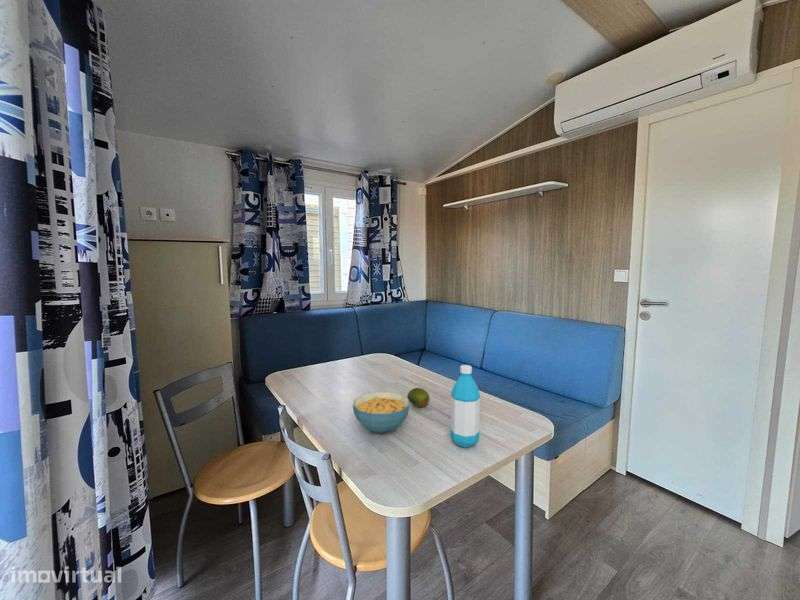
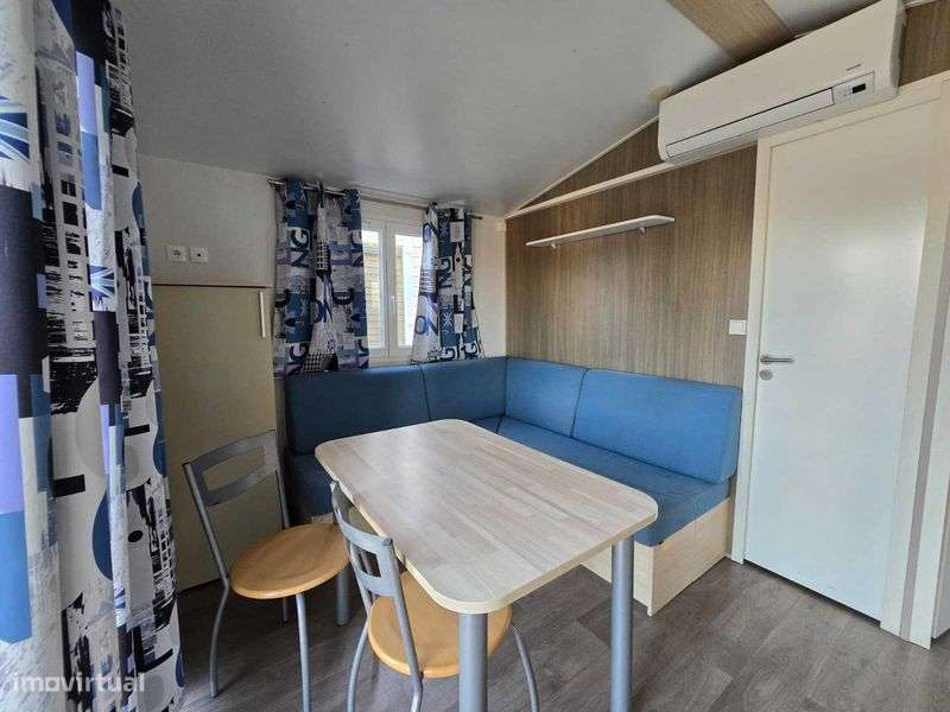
- water bottle (465, 404)
- fruit (418, 396)
- cereal bowl (381, 415)
